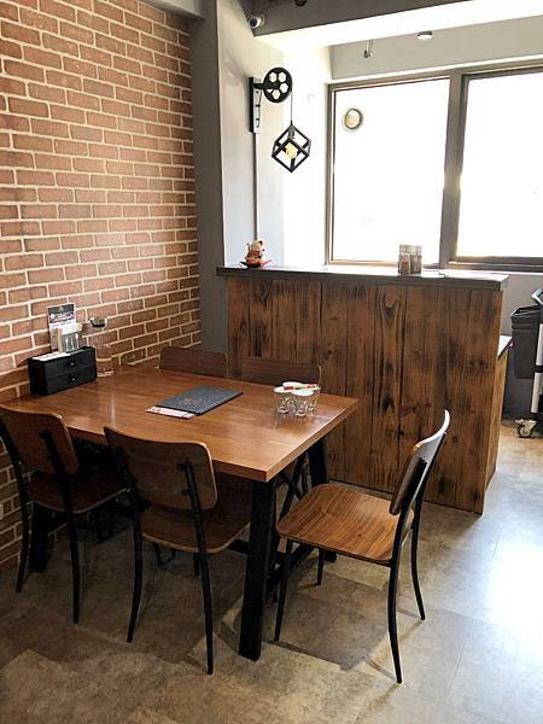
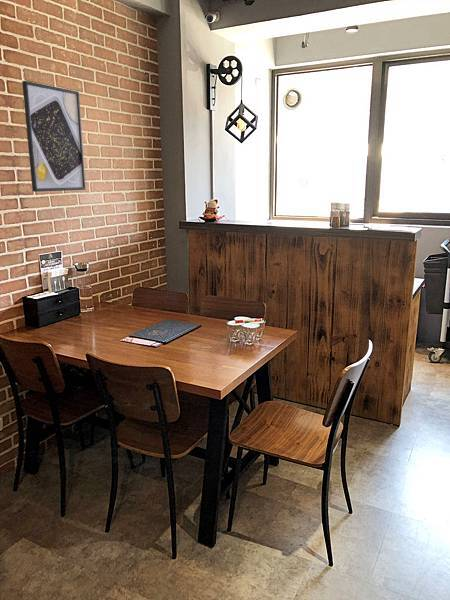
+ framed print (56, 139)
